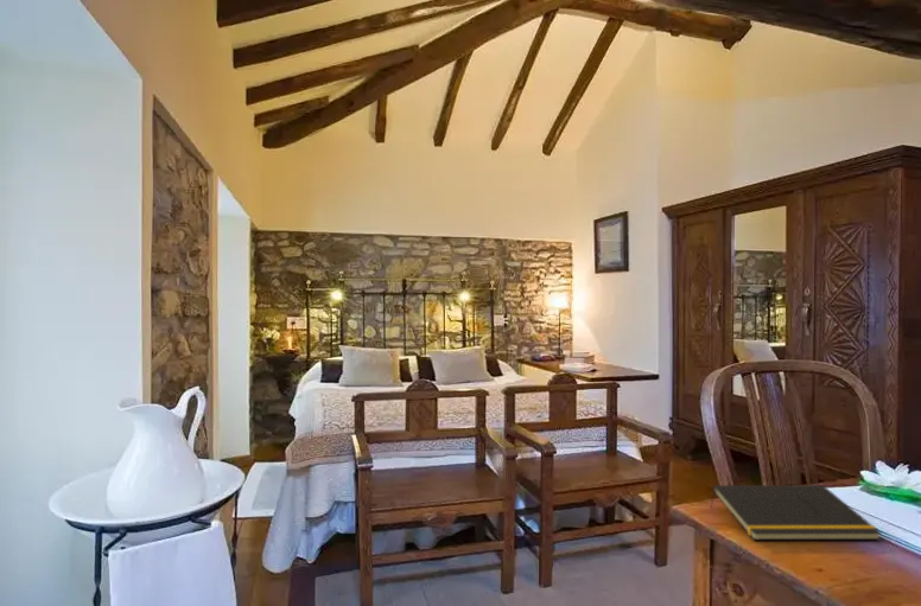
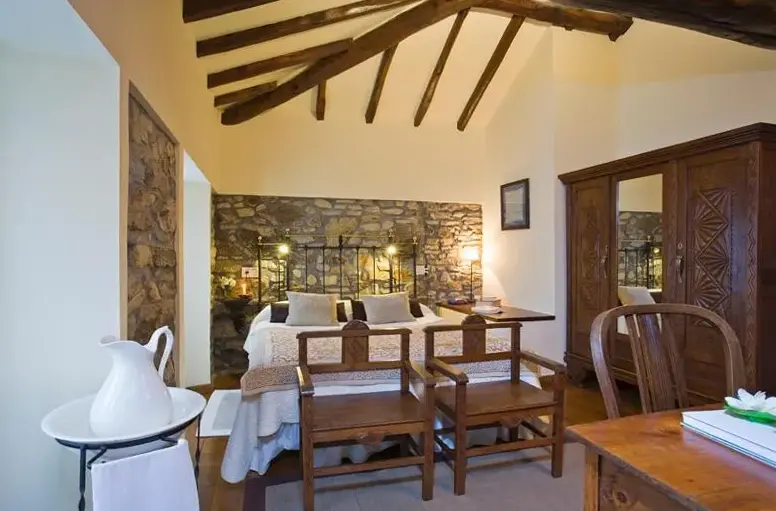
- notepad (790, 510)
